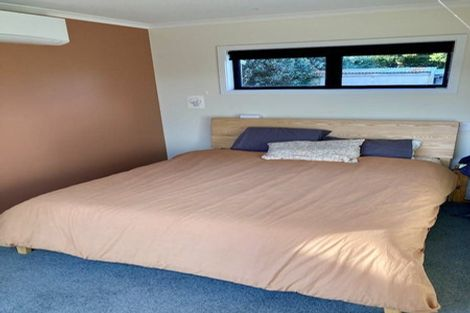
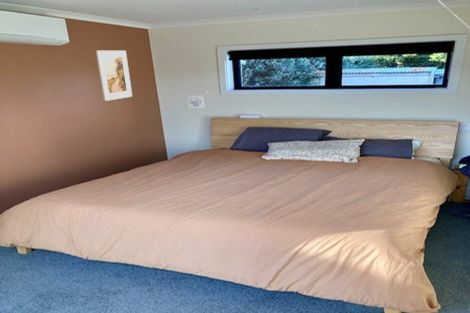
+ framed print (115, 75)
